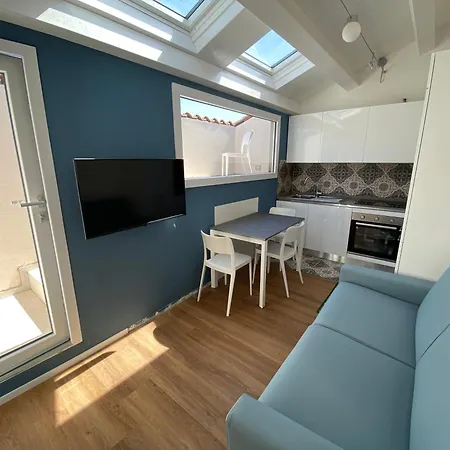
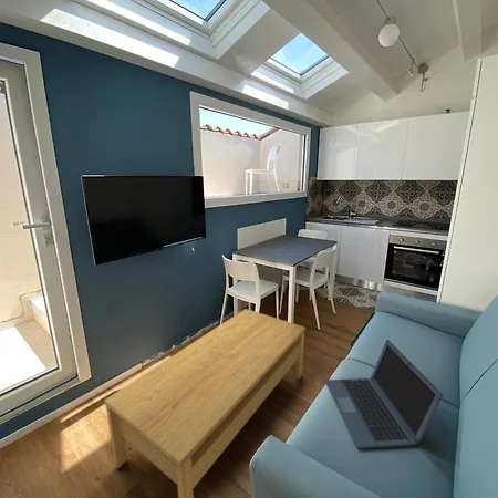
+ coffee table (225, 384)
+ laptop (374, 386)
